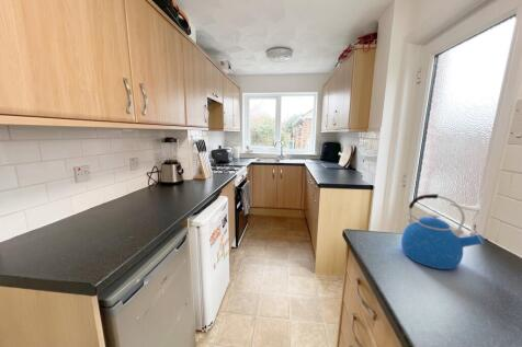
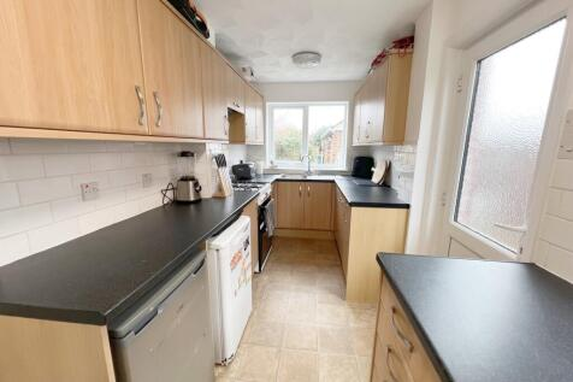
- kettle (441, 228)
